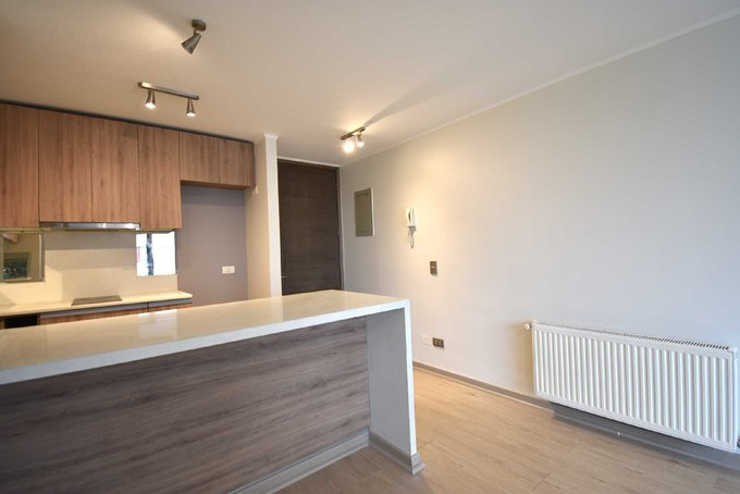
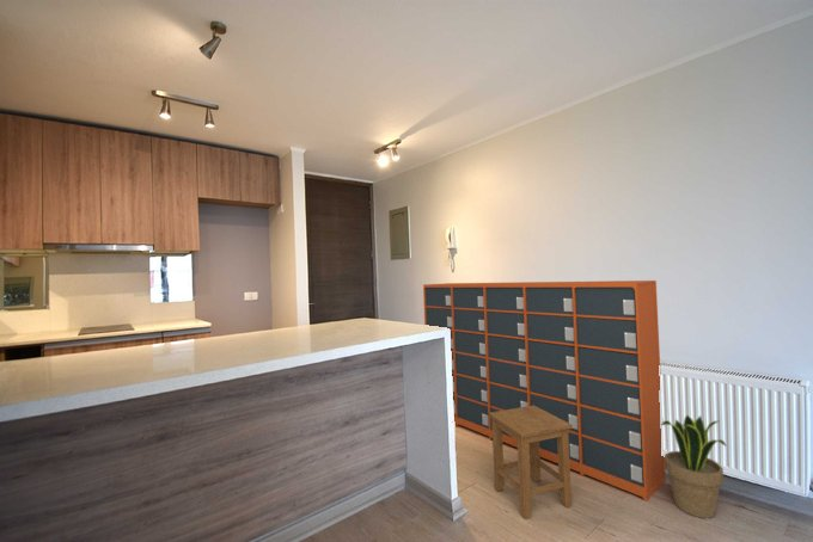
+ stool (530, 457)
+ storage cabinet (518, 361)
+ potted plant (695, 462)
